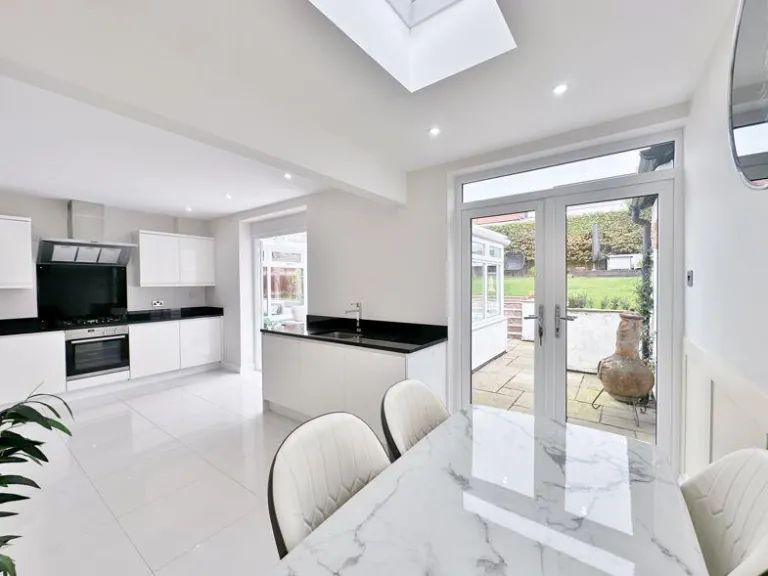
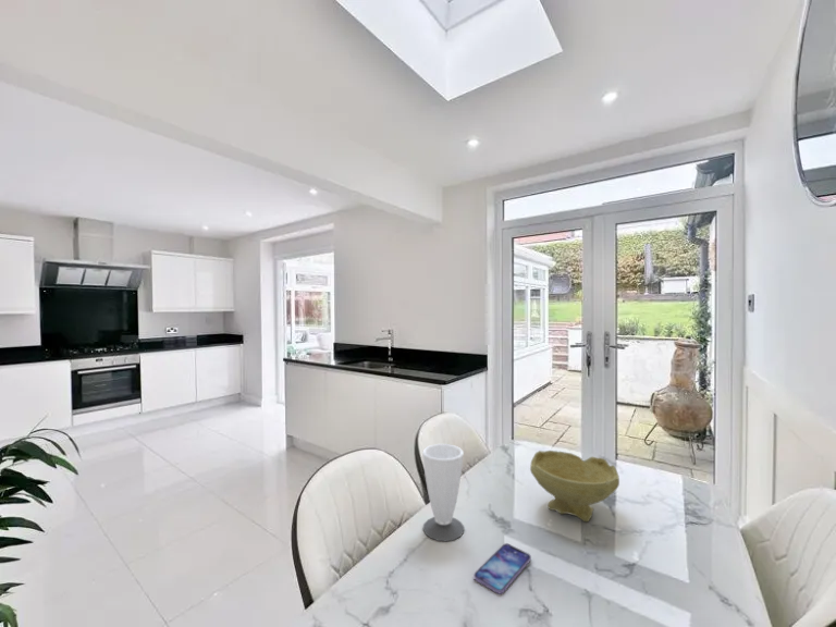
+ cup (443, 489)
+ smartphone (503, 566)
+ bowl (573, 487)
